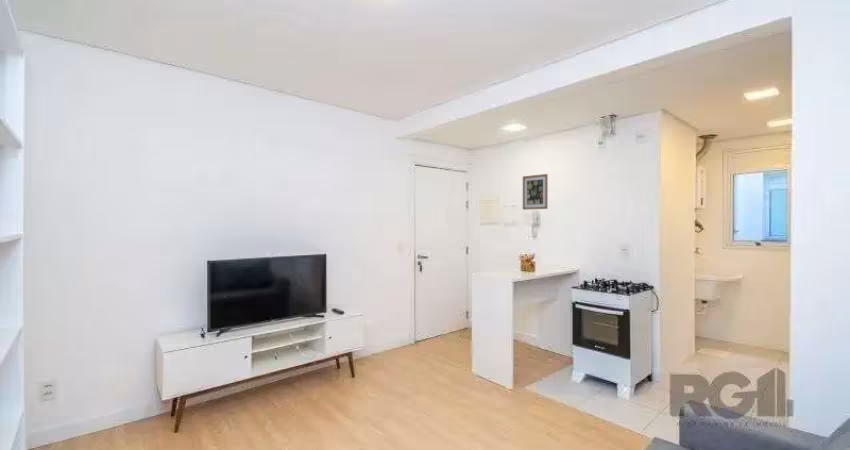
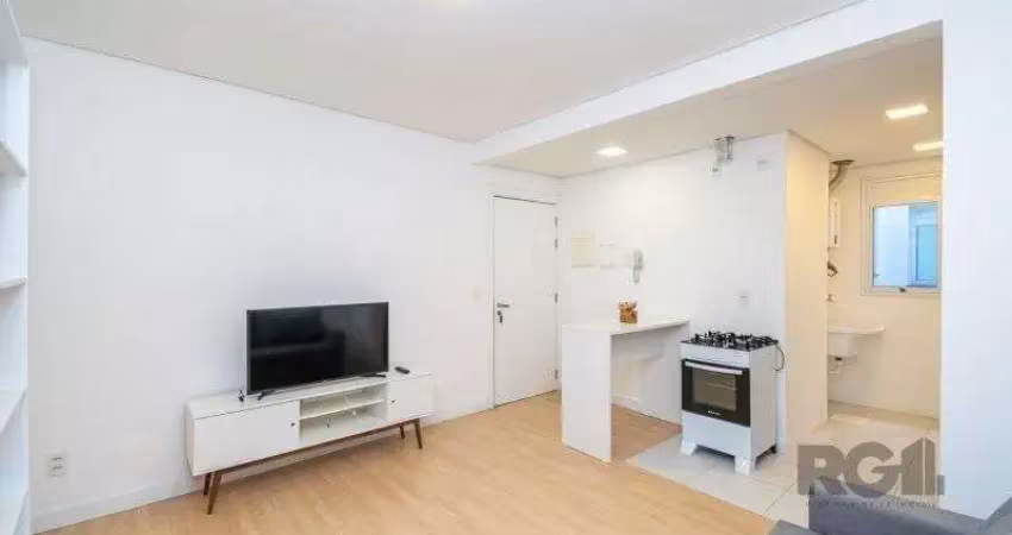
- wall art (534, 192)
